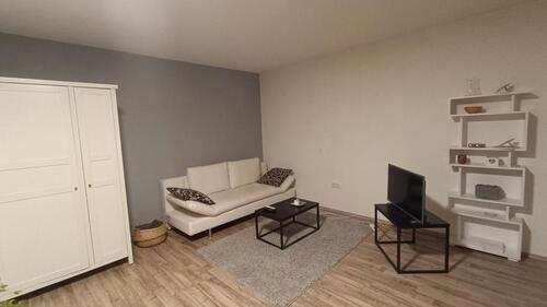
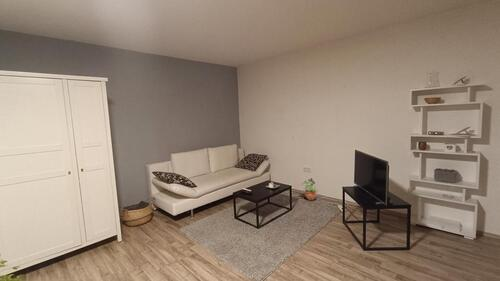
+ potted plant (310, 188)
